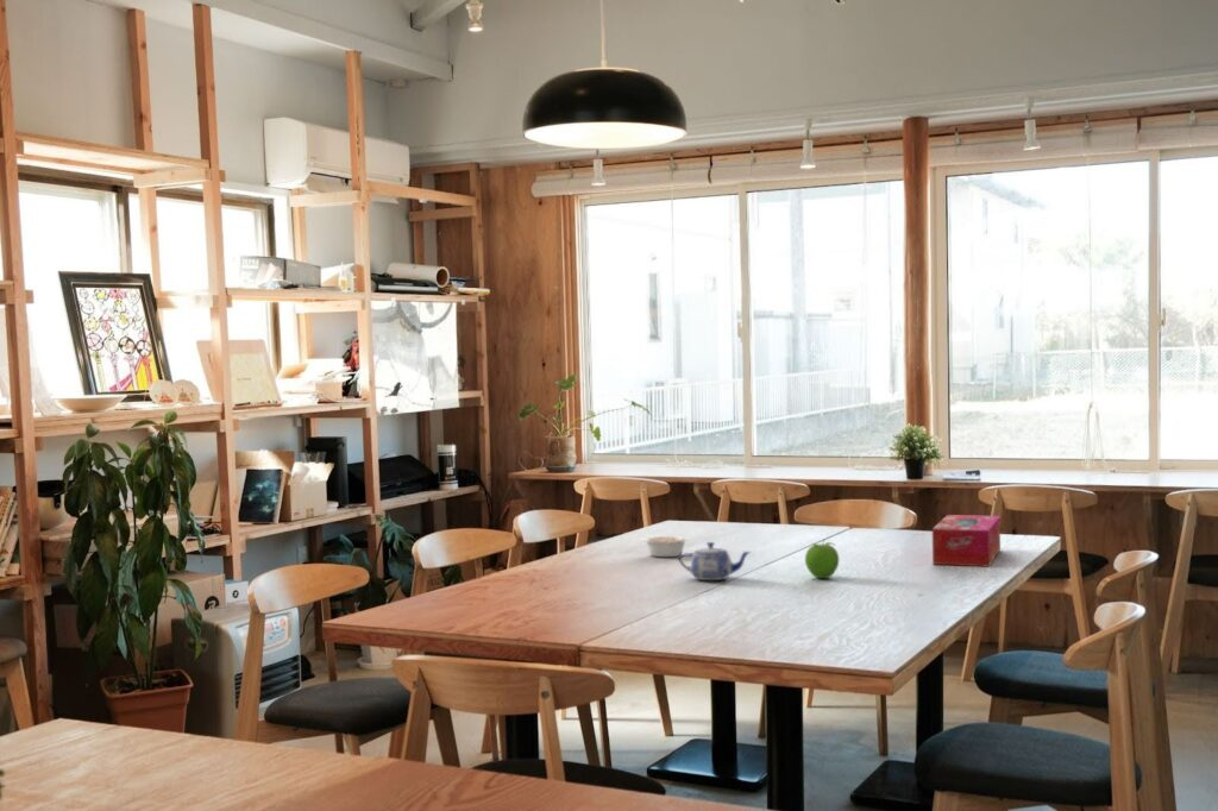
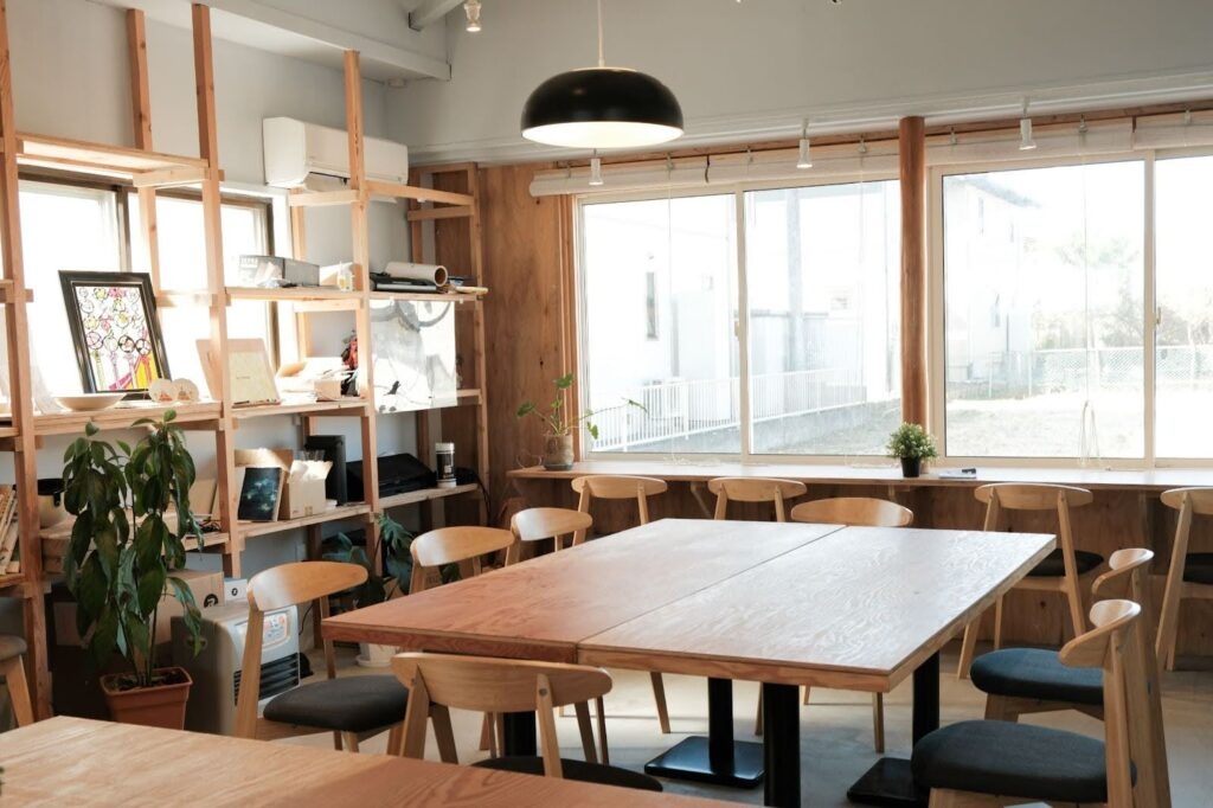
- fruit (822, 559)
- teapot (715, 560)
- legume (667, 545)
- tissue box (967, 539)
